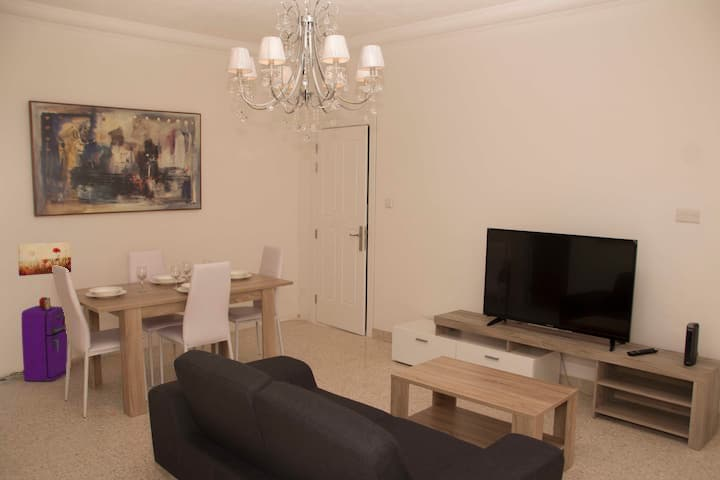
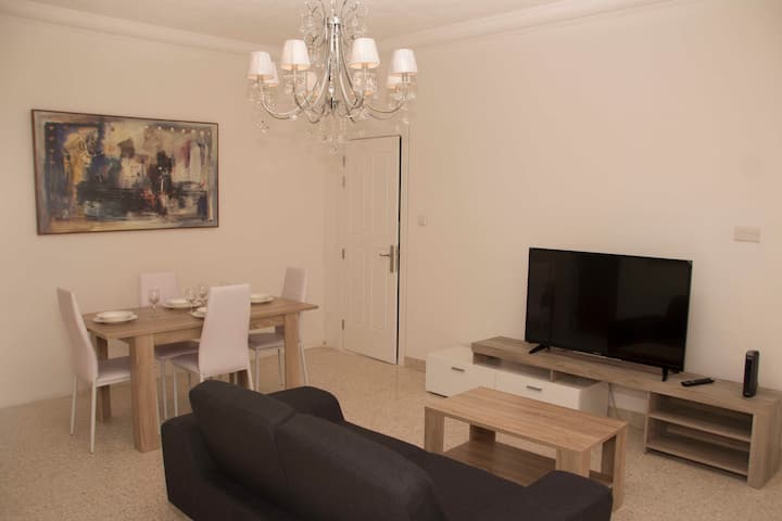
- air purifier (31, 338)
- wall art (45, 258)
